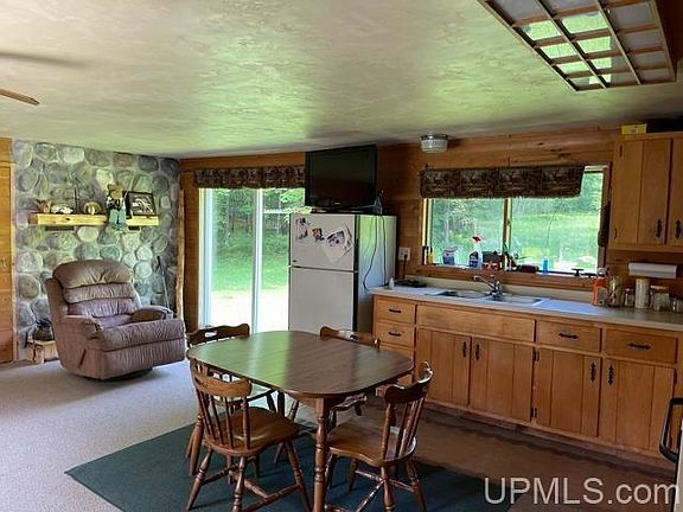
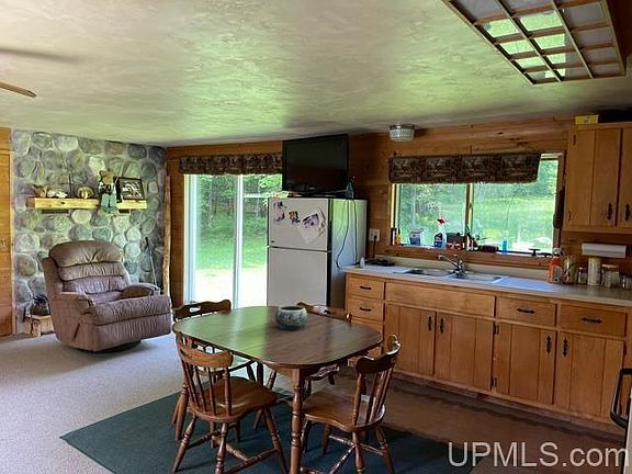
+ decorative bowl (291, 317)
